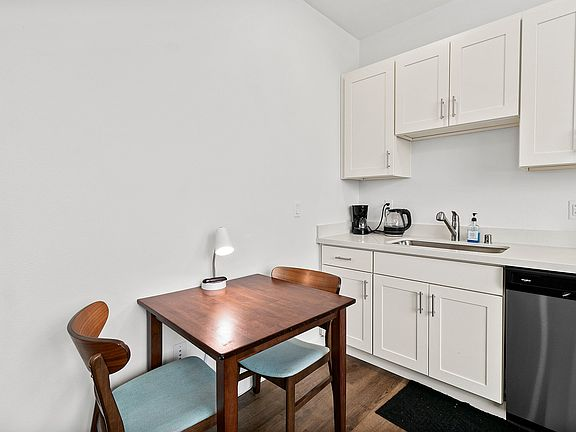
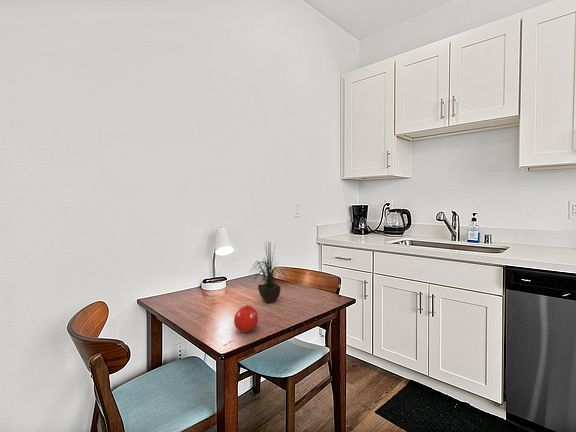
+ fruit (246, 317)
+ potted plant (266, 264)
